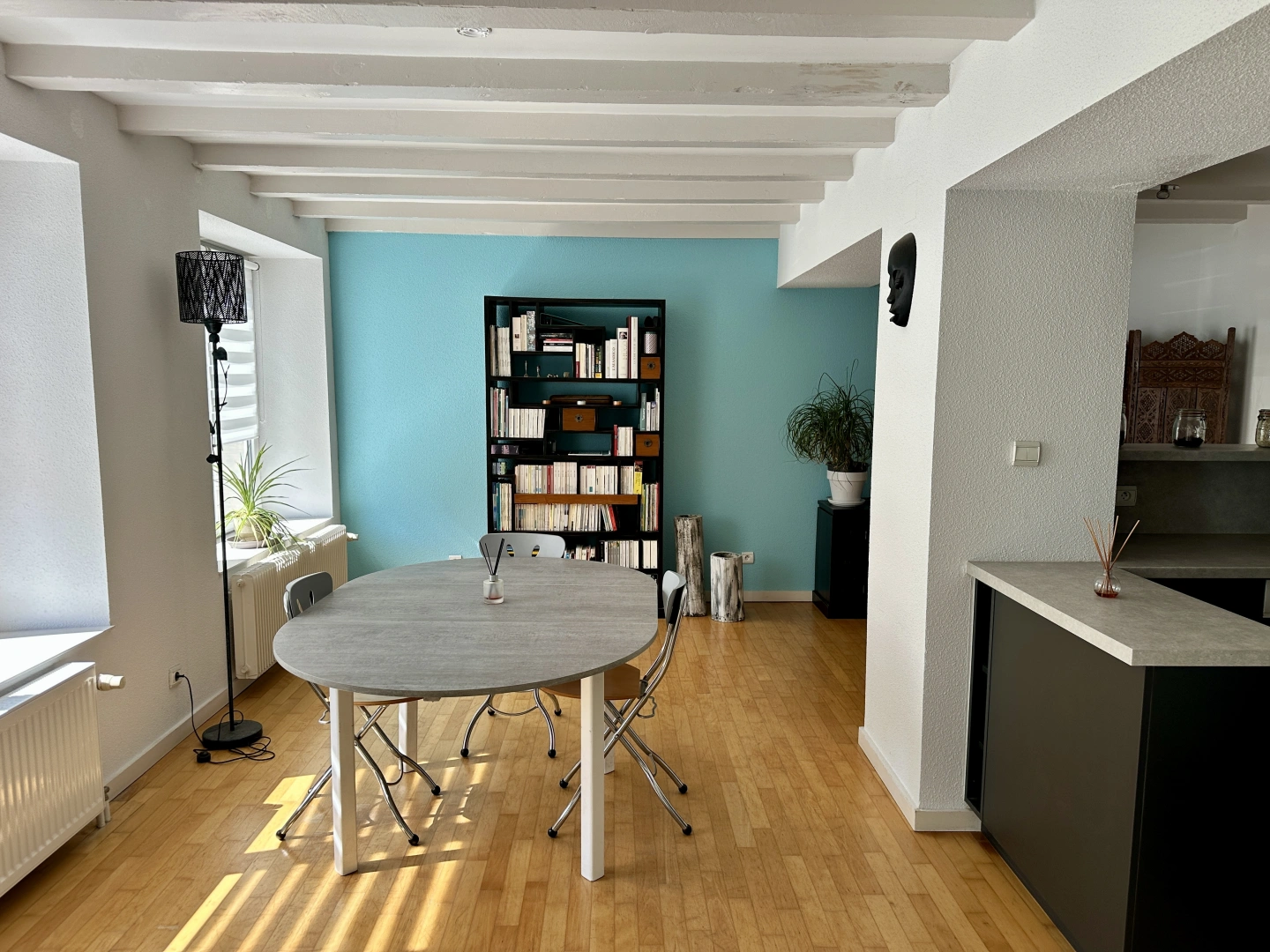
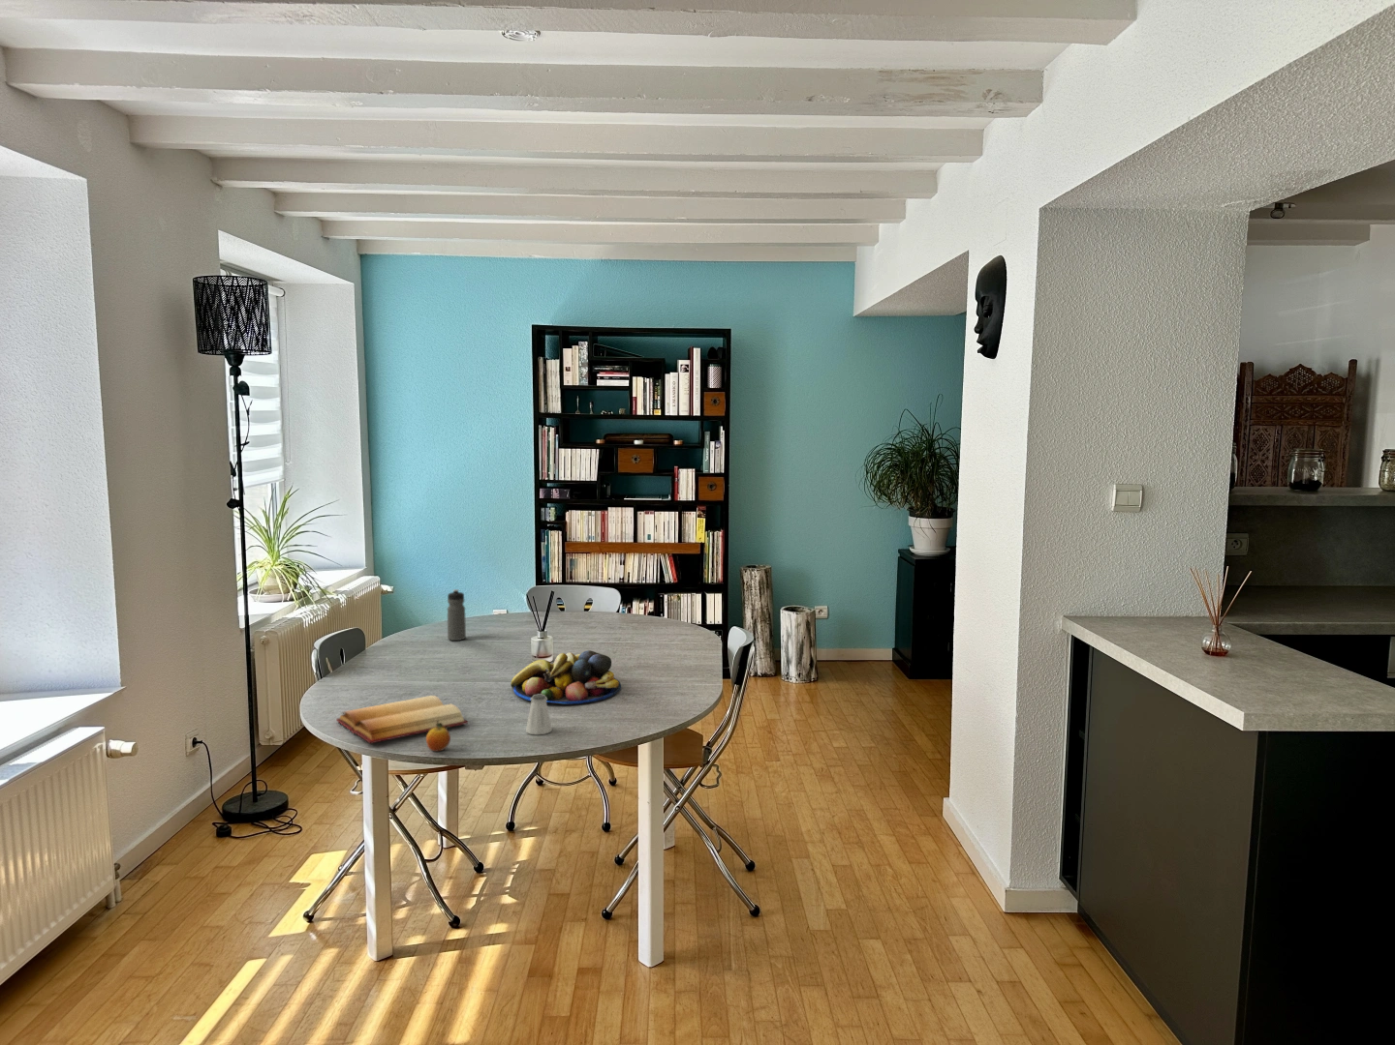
+ fruit (440, 732)
+ saltshaker (538, 713)
+ fruit bowl (567, 670)
+ bible (401, 715)
+ water bottle (456, 614)
